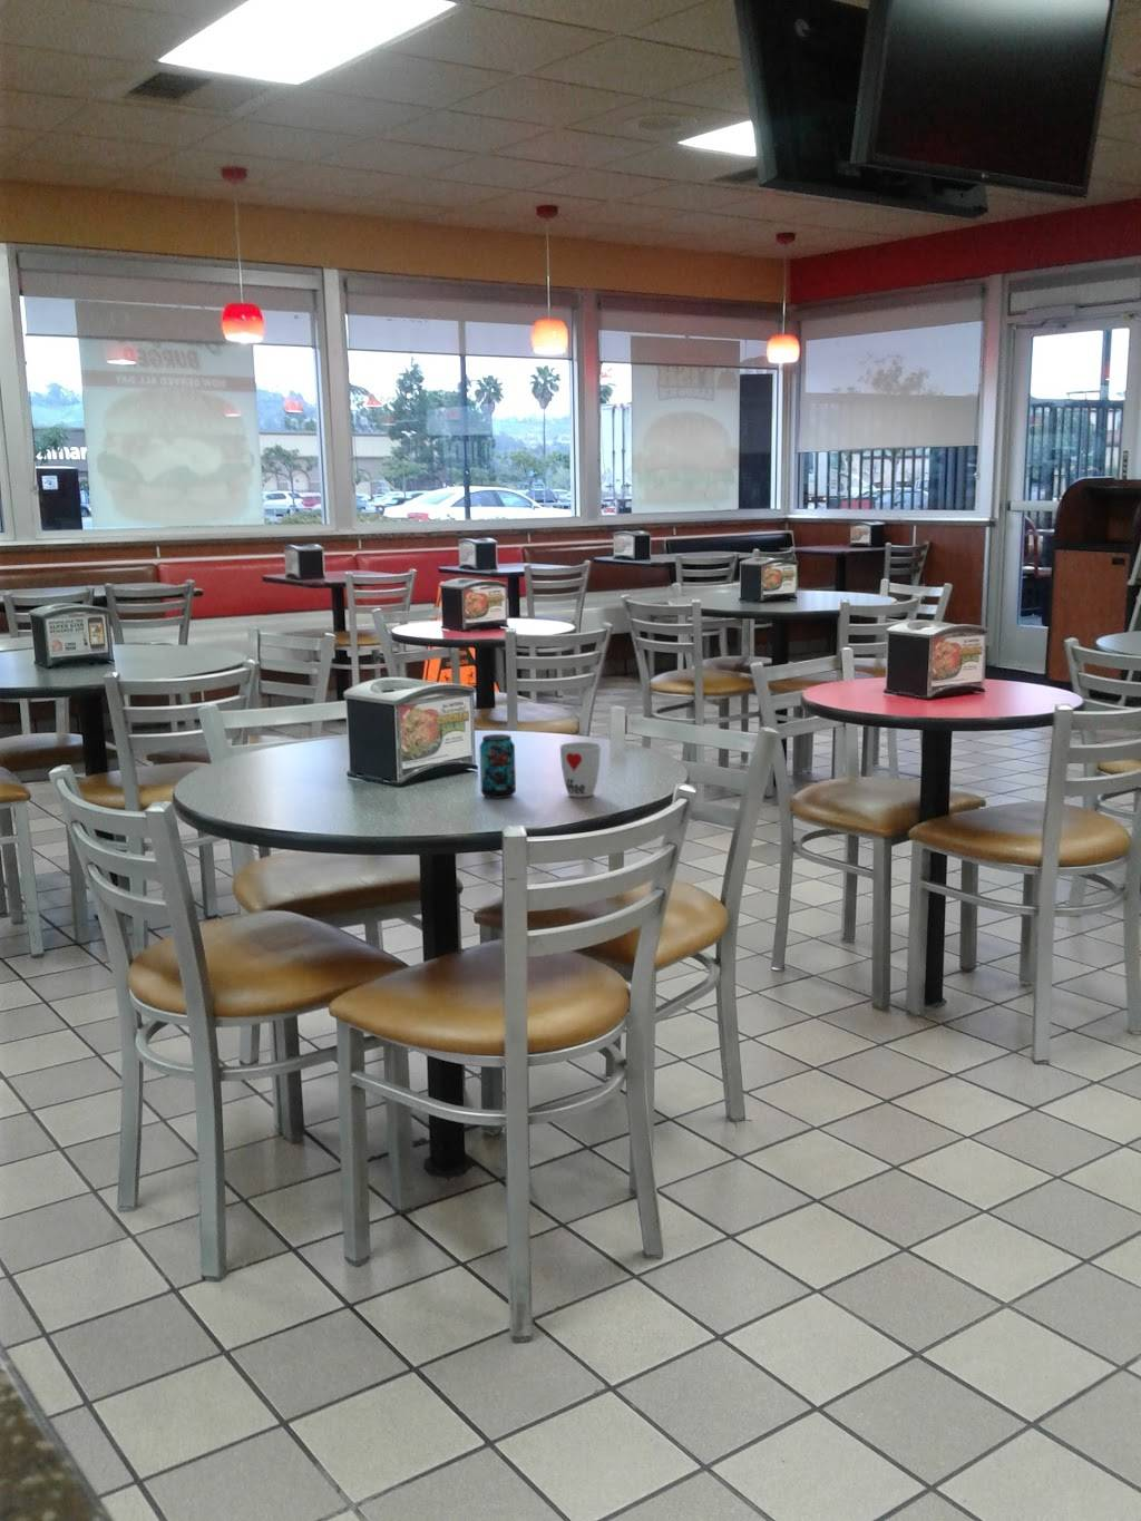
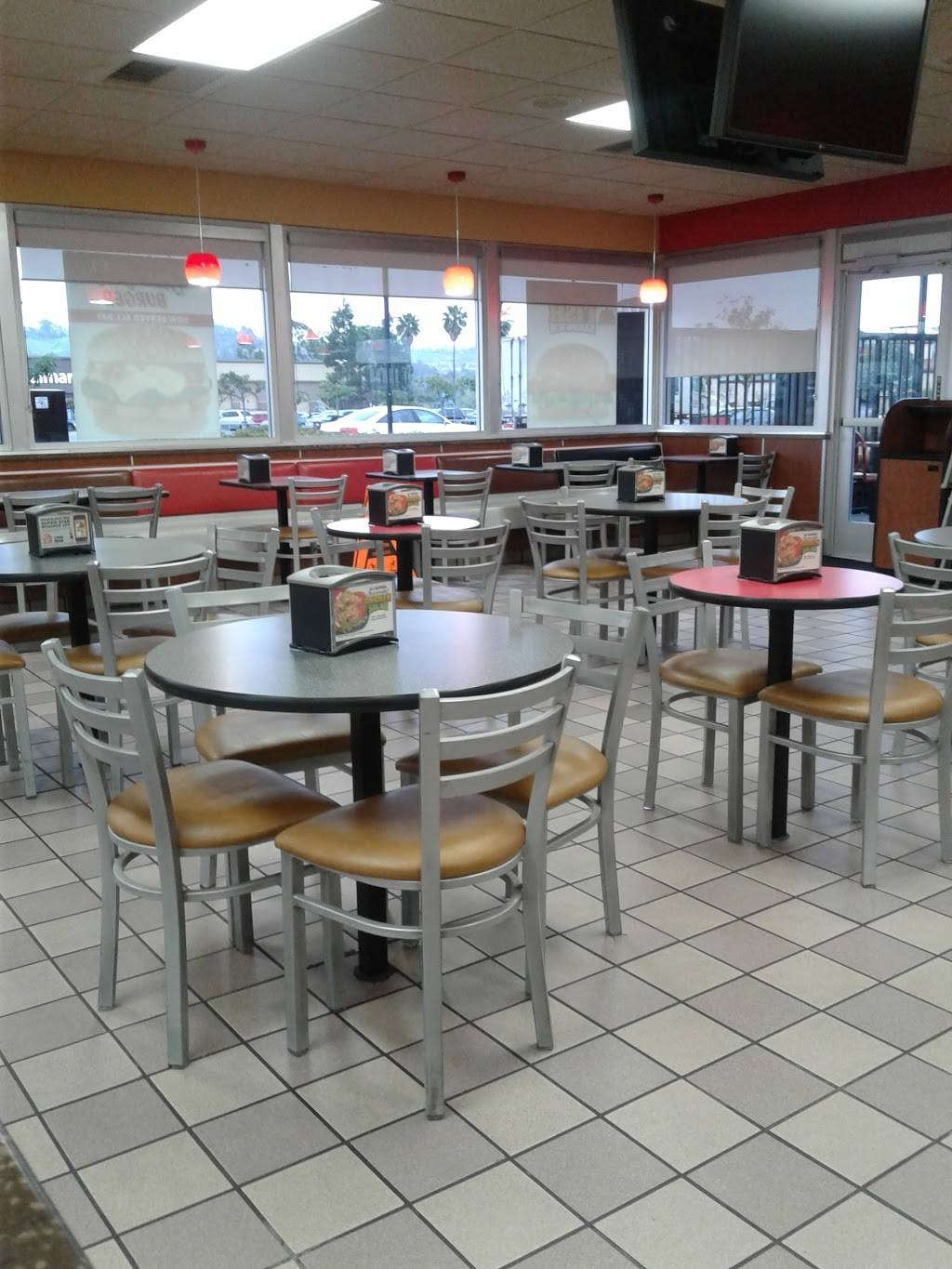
- beverage can (497, 766)
- cup (580, 769)
